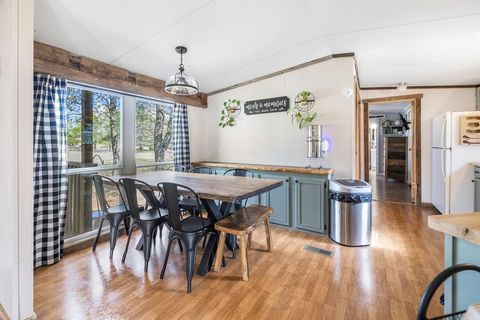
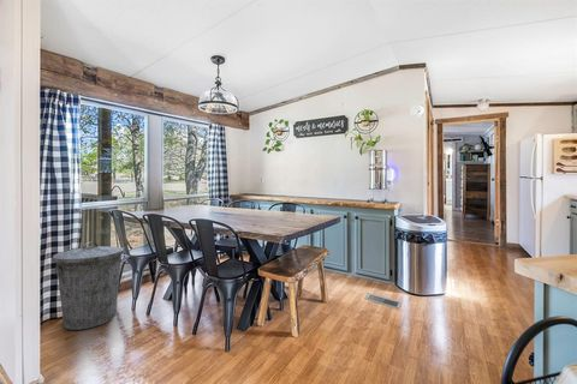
+ trash can (90, 281)
